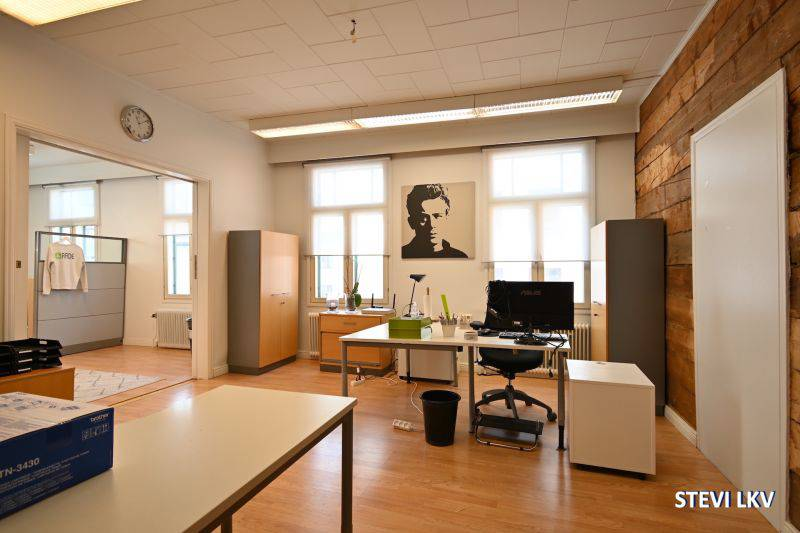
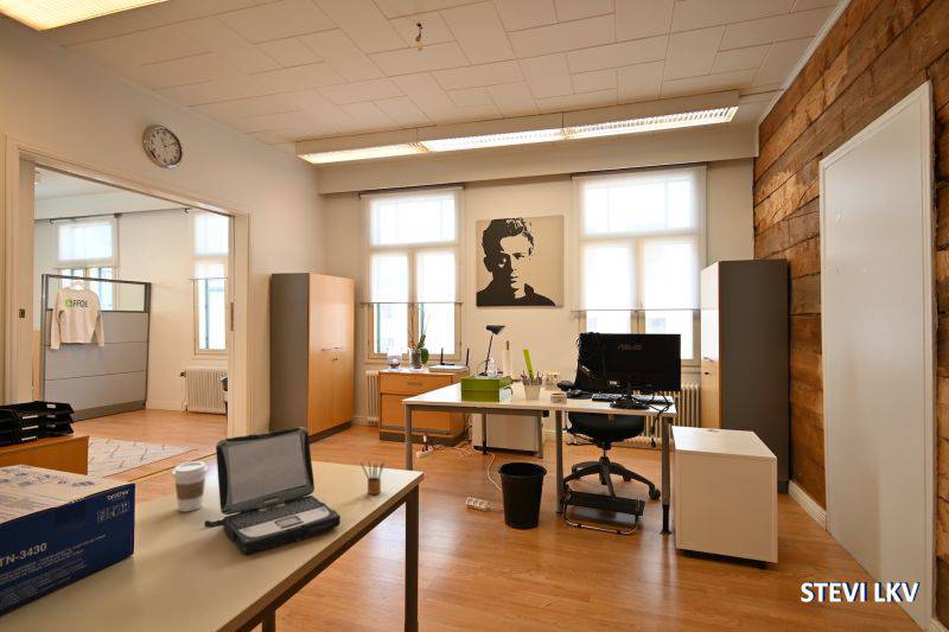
+ laptop (275, 481)
+ pencil box (372, 475)
+ coffee cup (190, 486)
